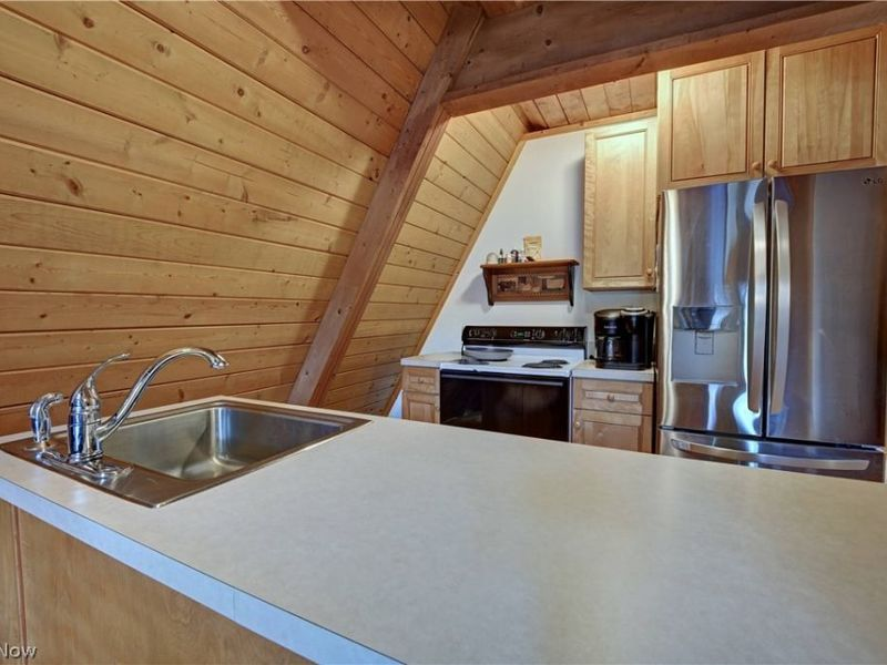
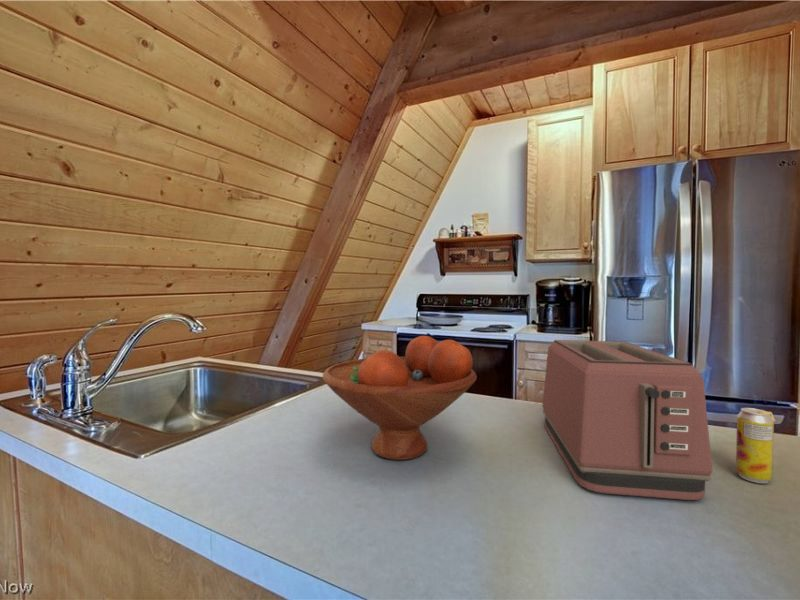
+ beverage can (754, 443)
+ toaster (611, 403)
+ fruit bowl (399, 394)
